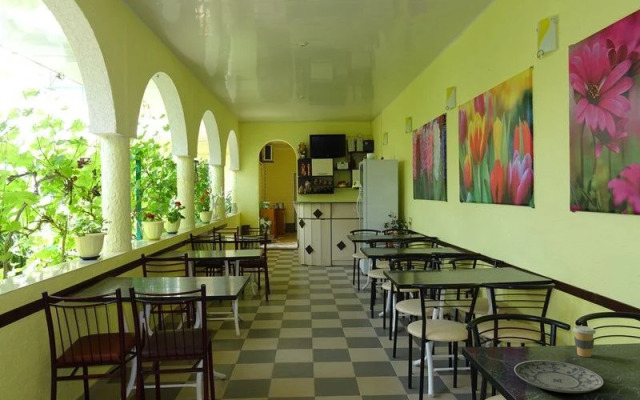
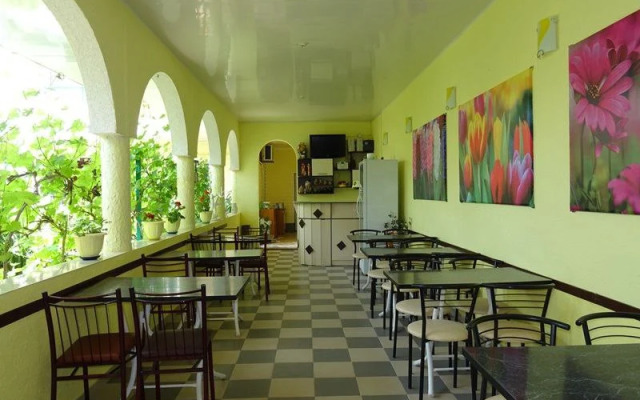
- plate (557, 378)
- coffee cup (584, 341)
